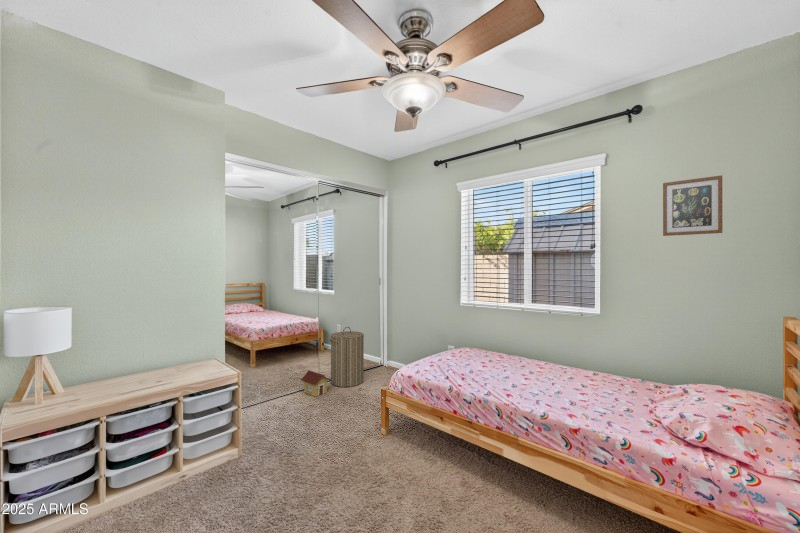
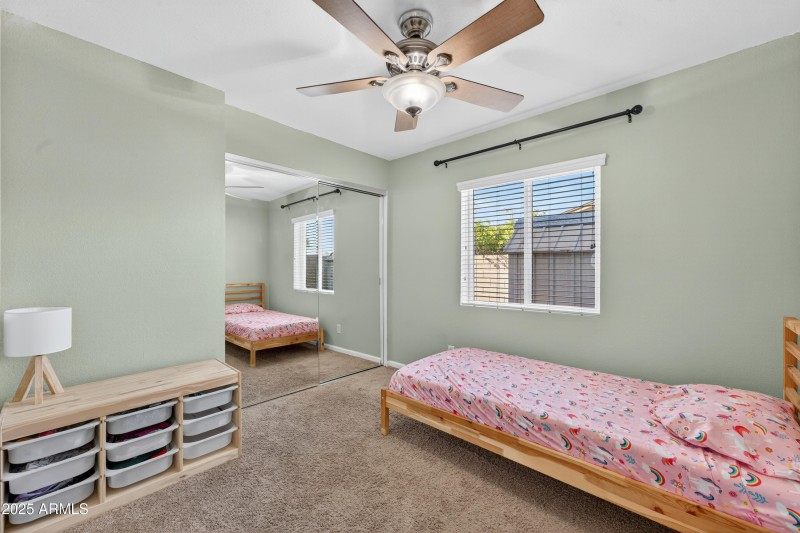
- toy house (315, 382)
- laundry hamper (347, 354)
- wall art (691, 206)
